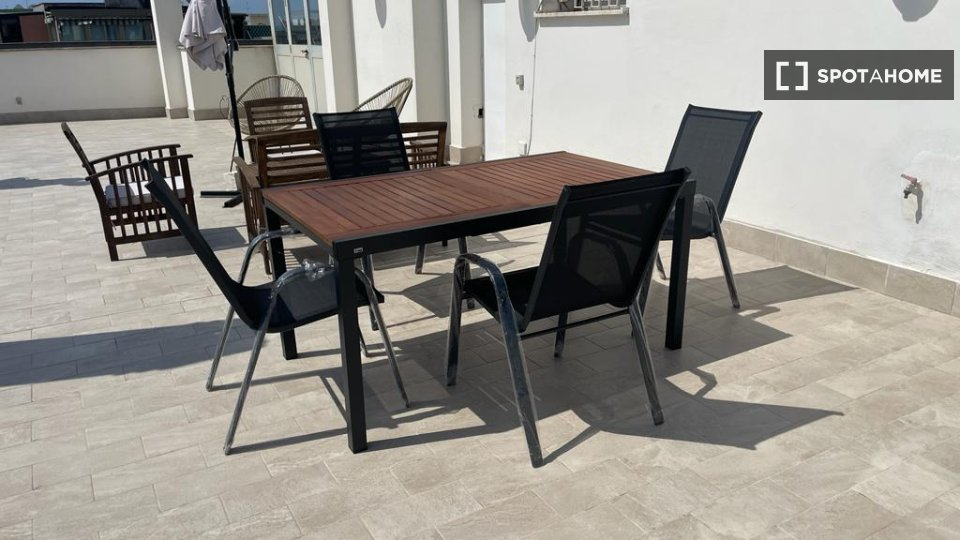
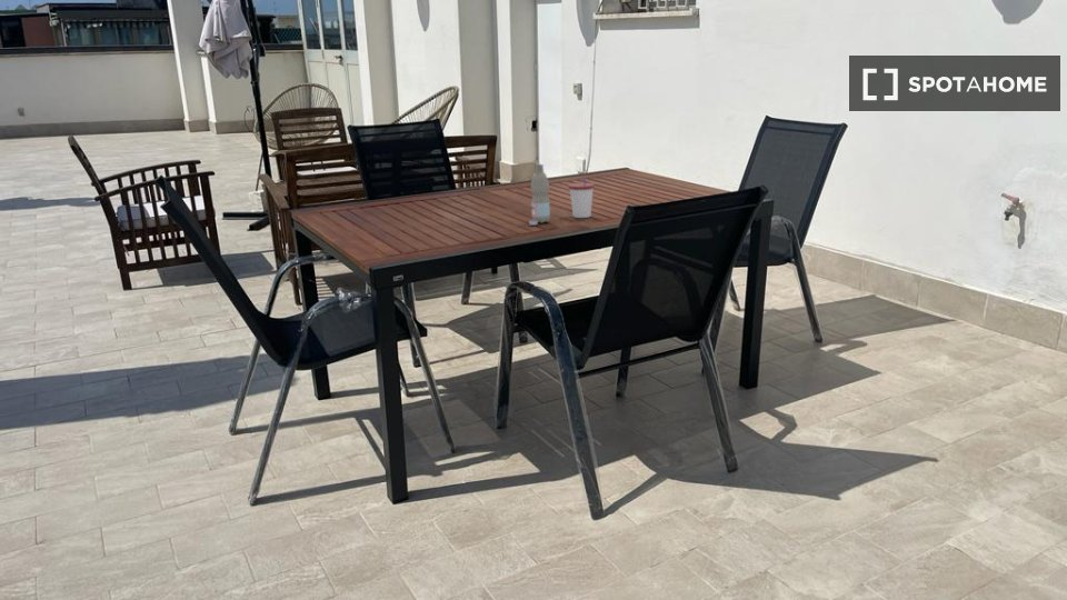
+ water bottle (537, 194)
+ cup (581, 196)
